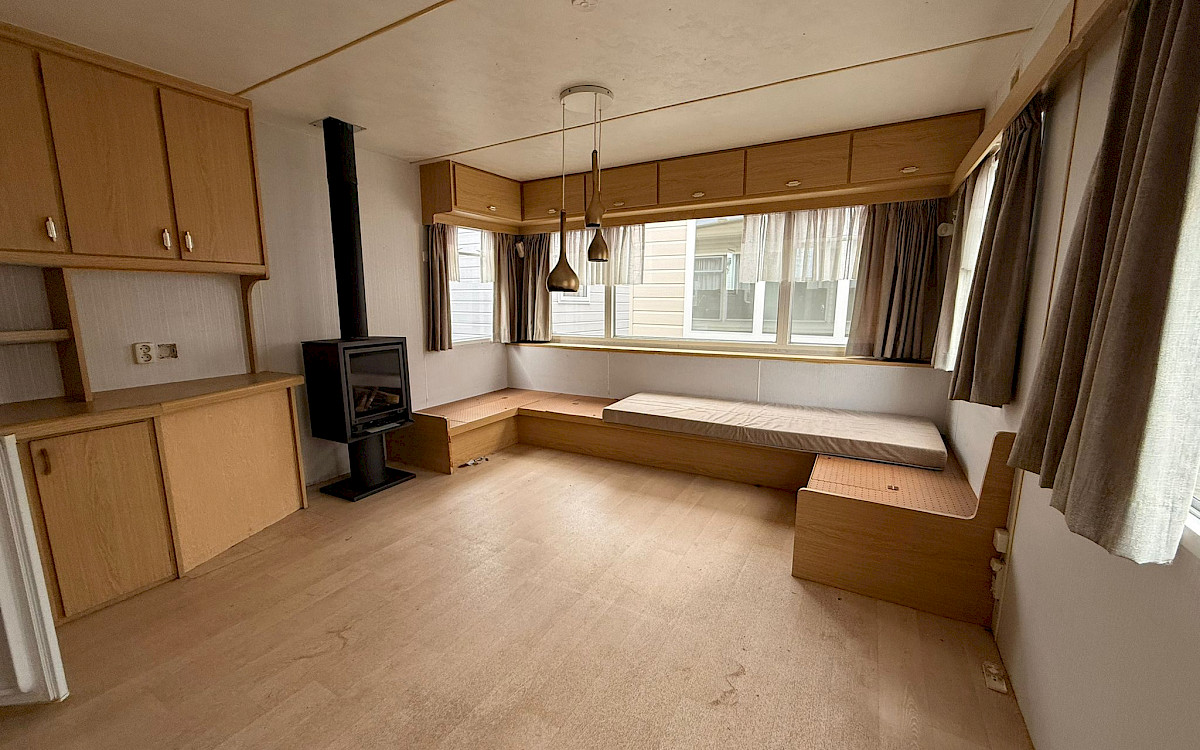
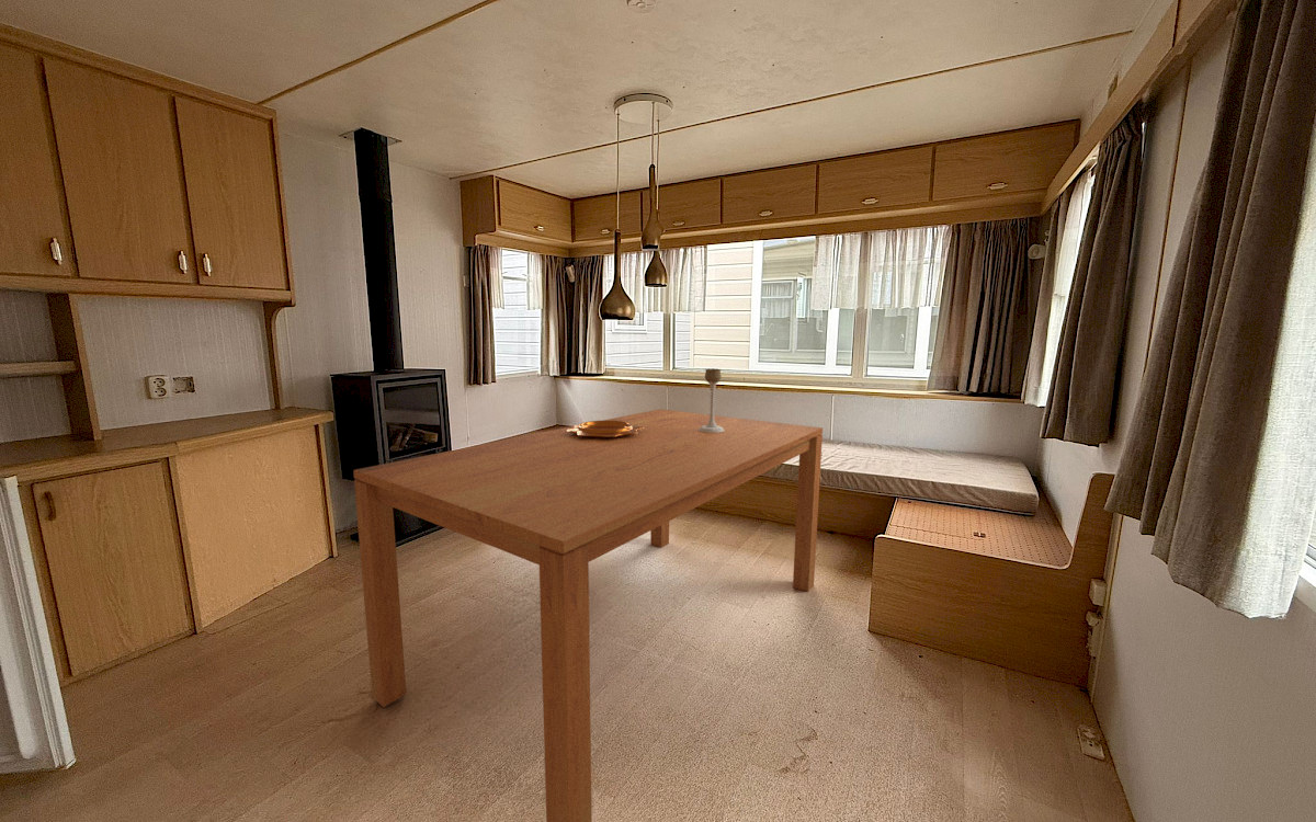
+ candle holder (712, 399)
+ decorative bowl (605, 429)
+ dining table (632, 539)
